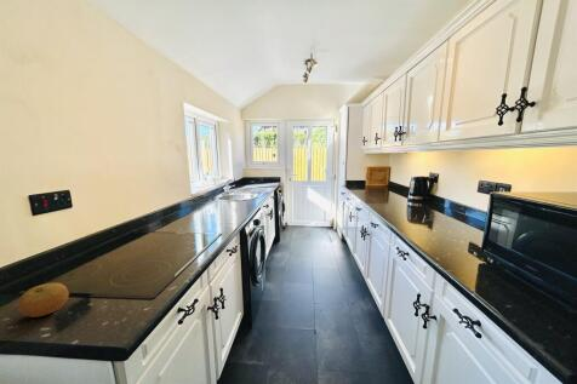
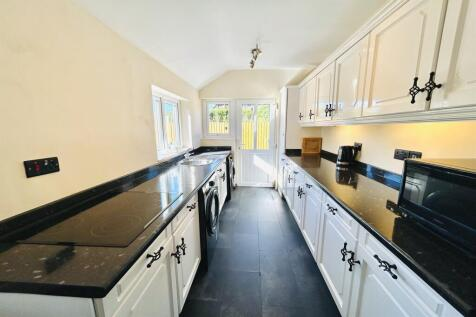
- fruit (44, 298)
